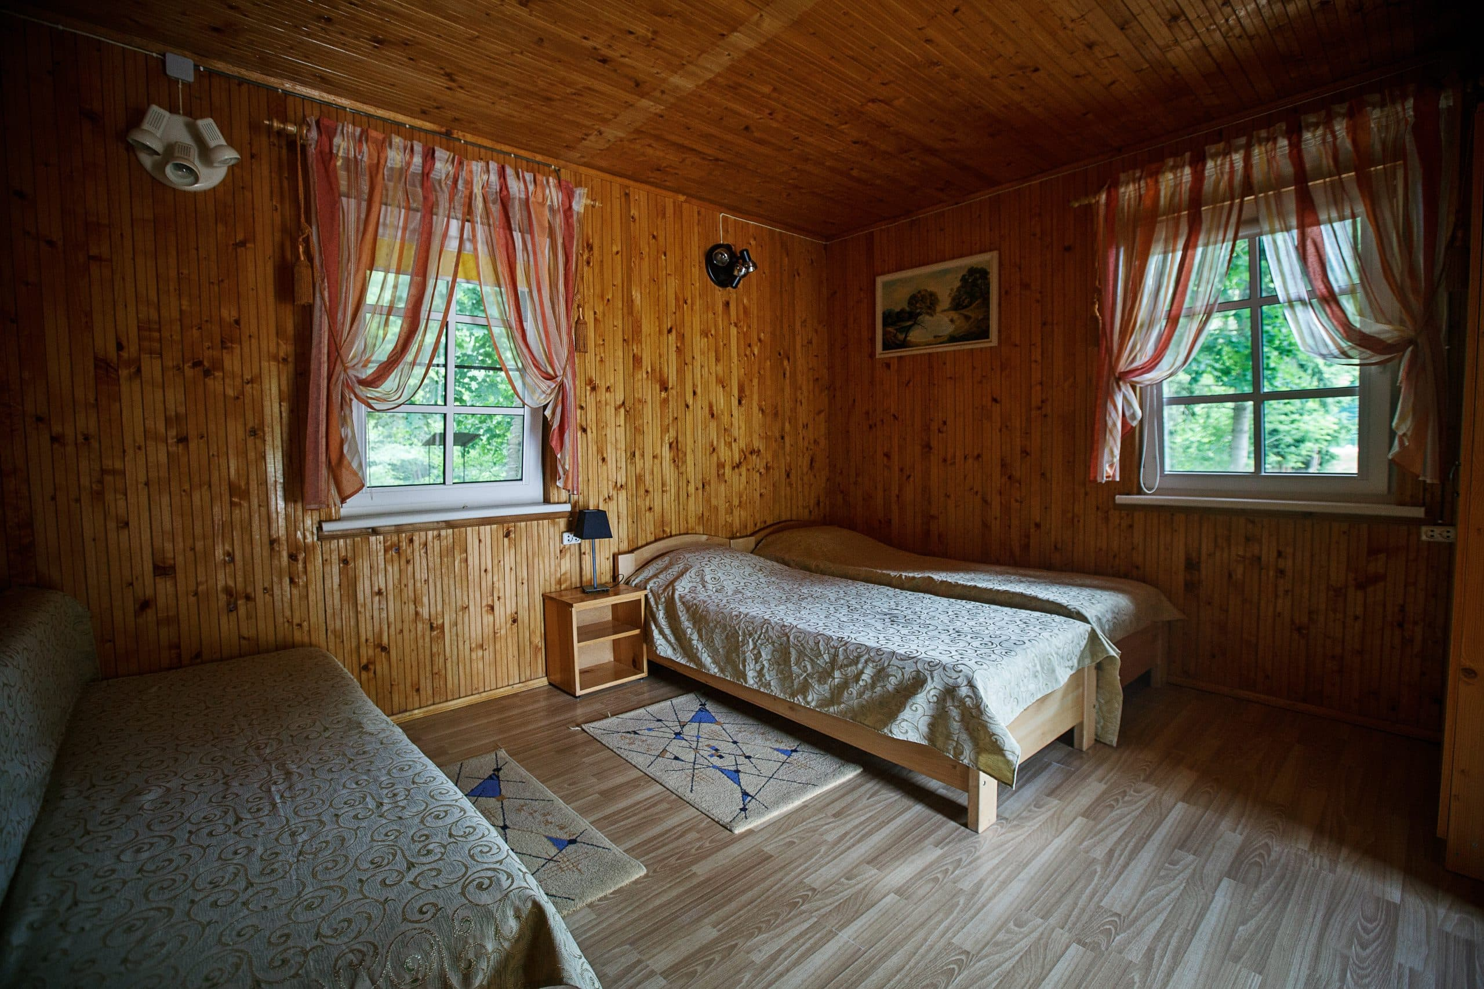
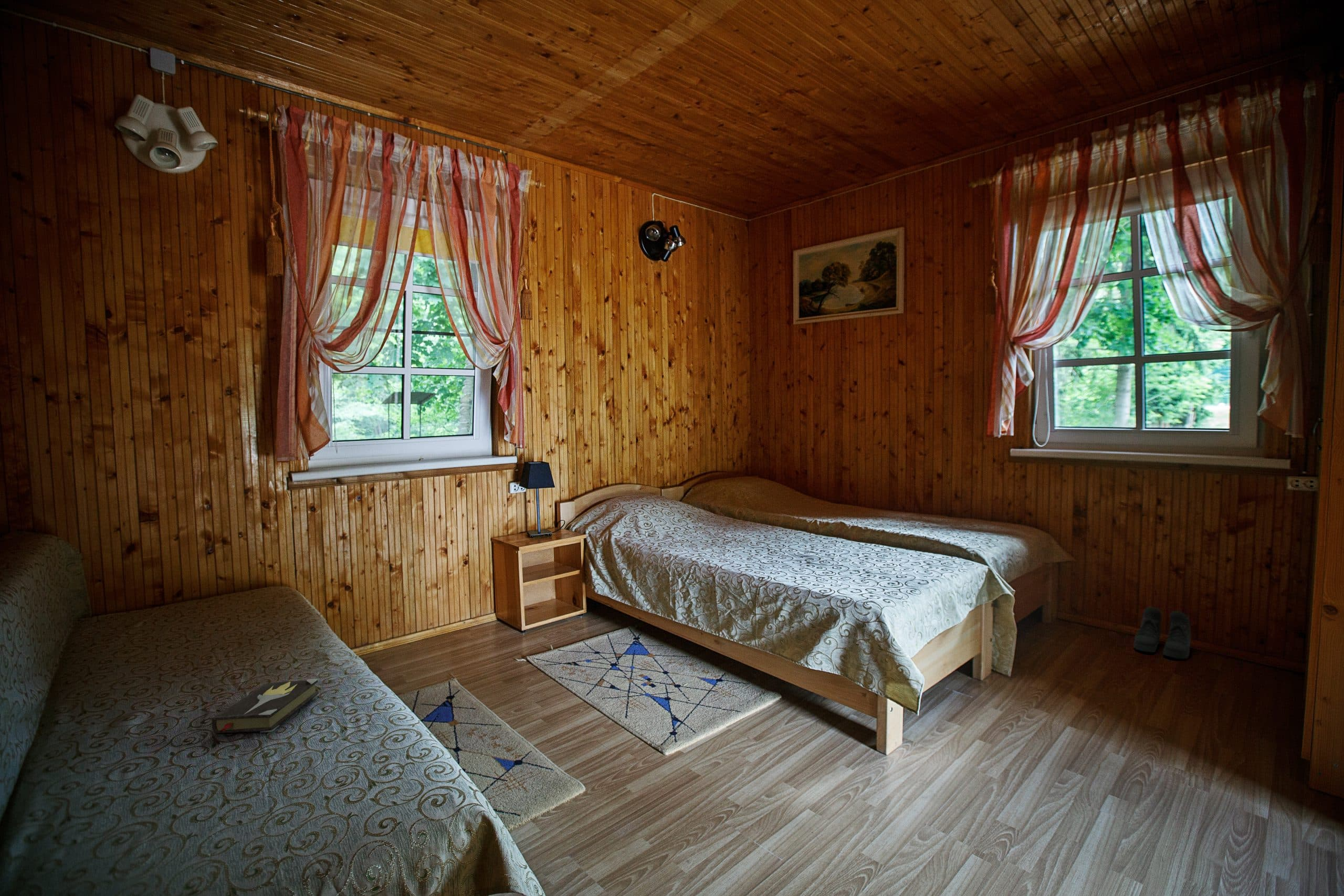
+ boots (1160, 630)
+ hardback book (268, 704)
